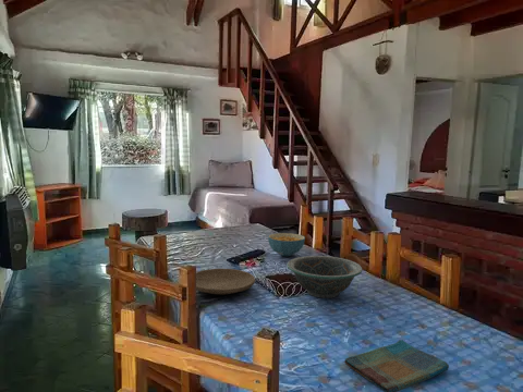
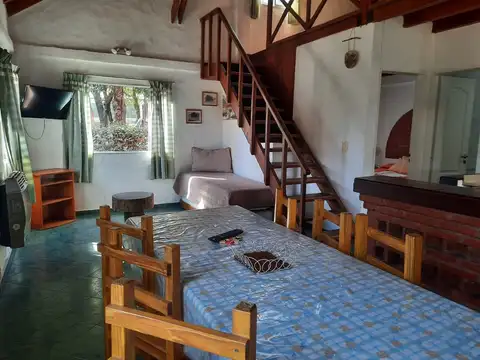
- cereal bowl (285, 245)
- plate (221, 283)
- decorative bowl (324, 279)
- dish towel (396, 364)
